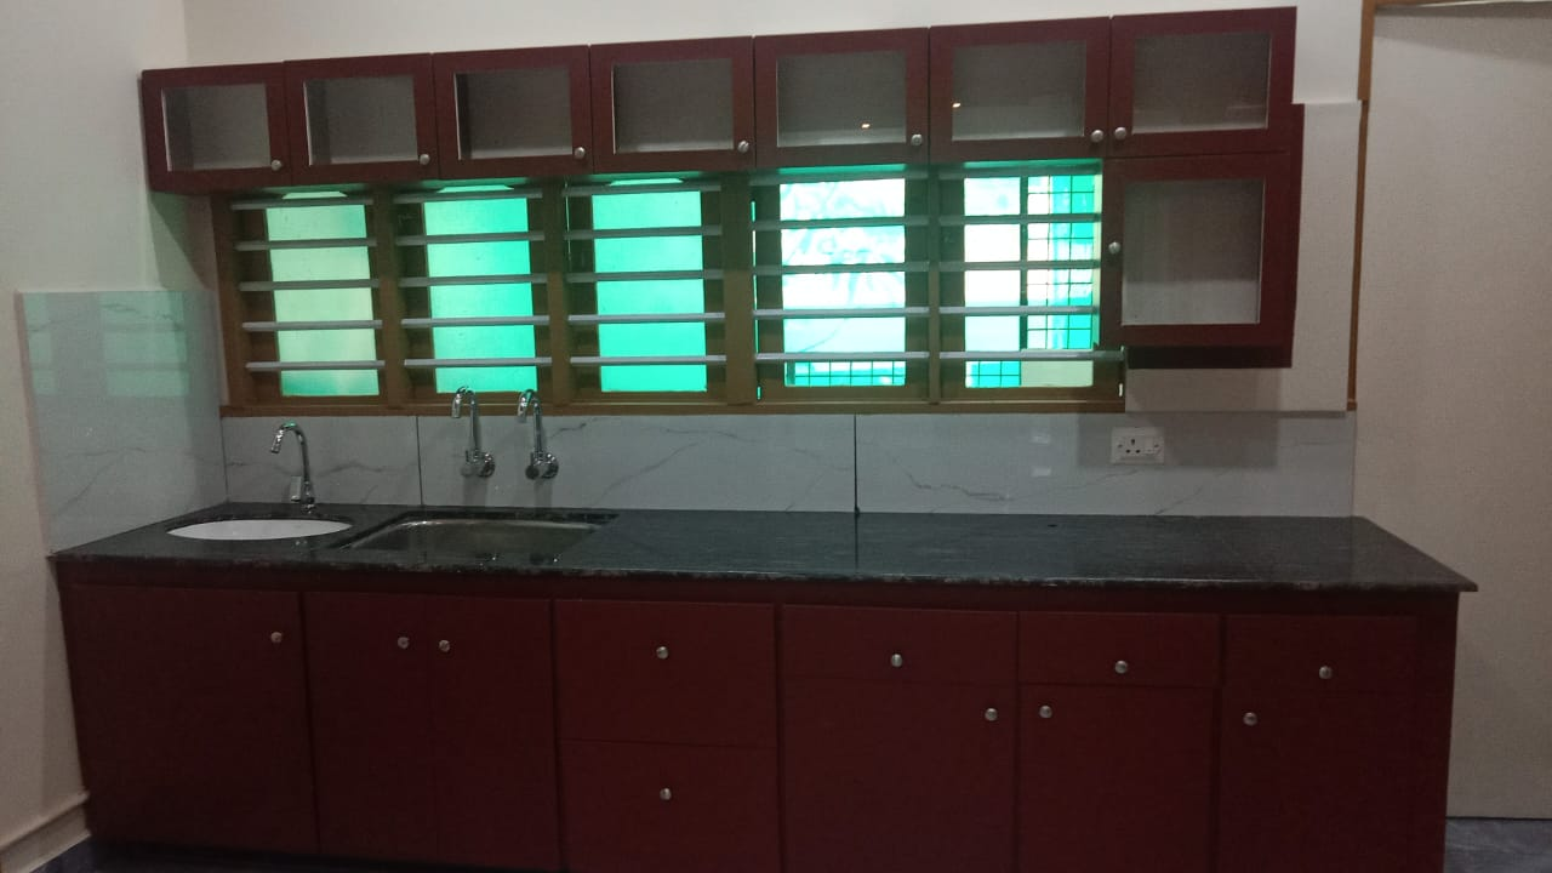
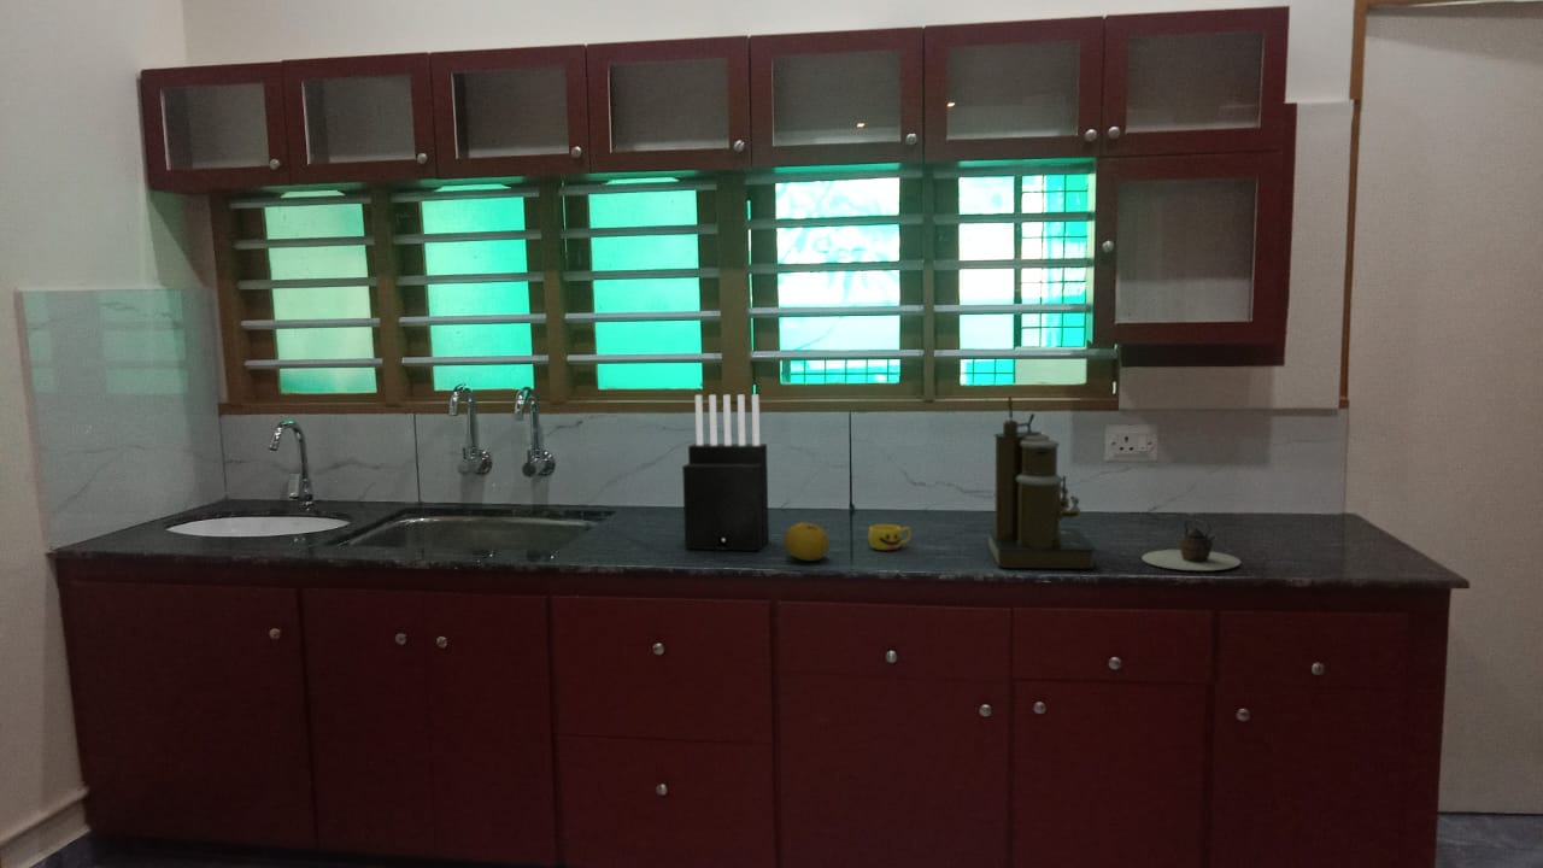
+ cup (890, 536)
+ coffee maker (1039, 476)
+ fruit (806, 540)
+ teapot (1190, 539)
+ knife block (723, 471)
